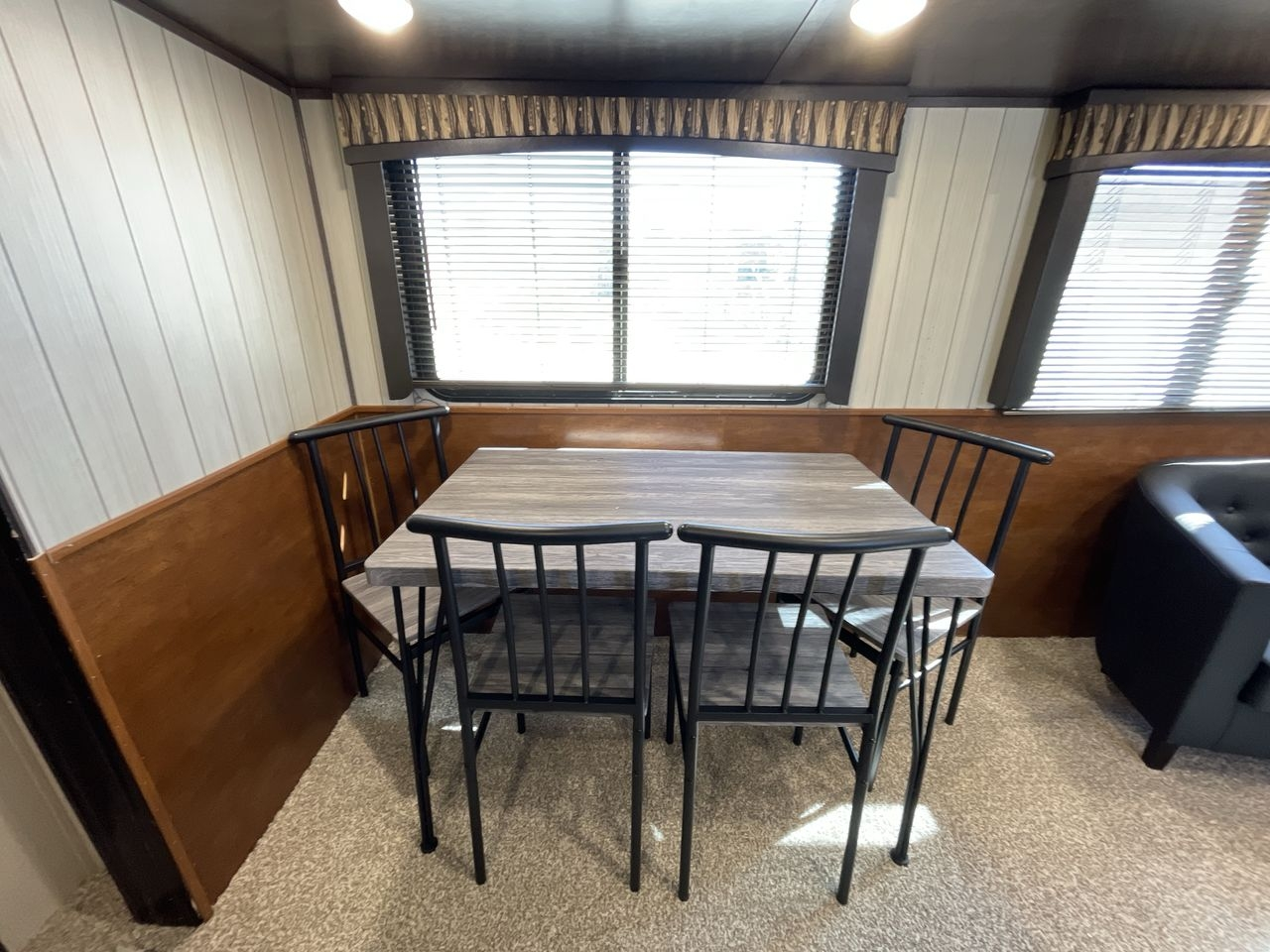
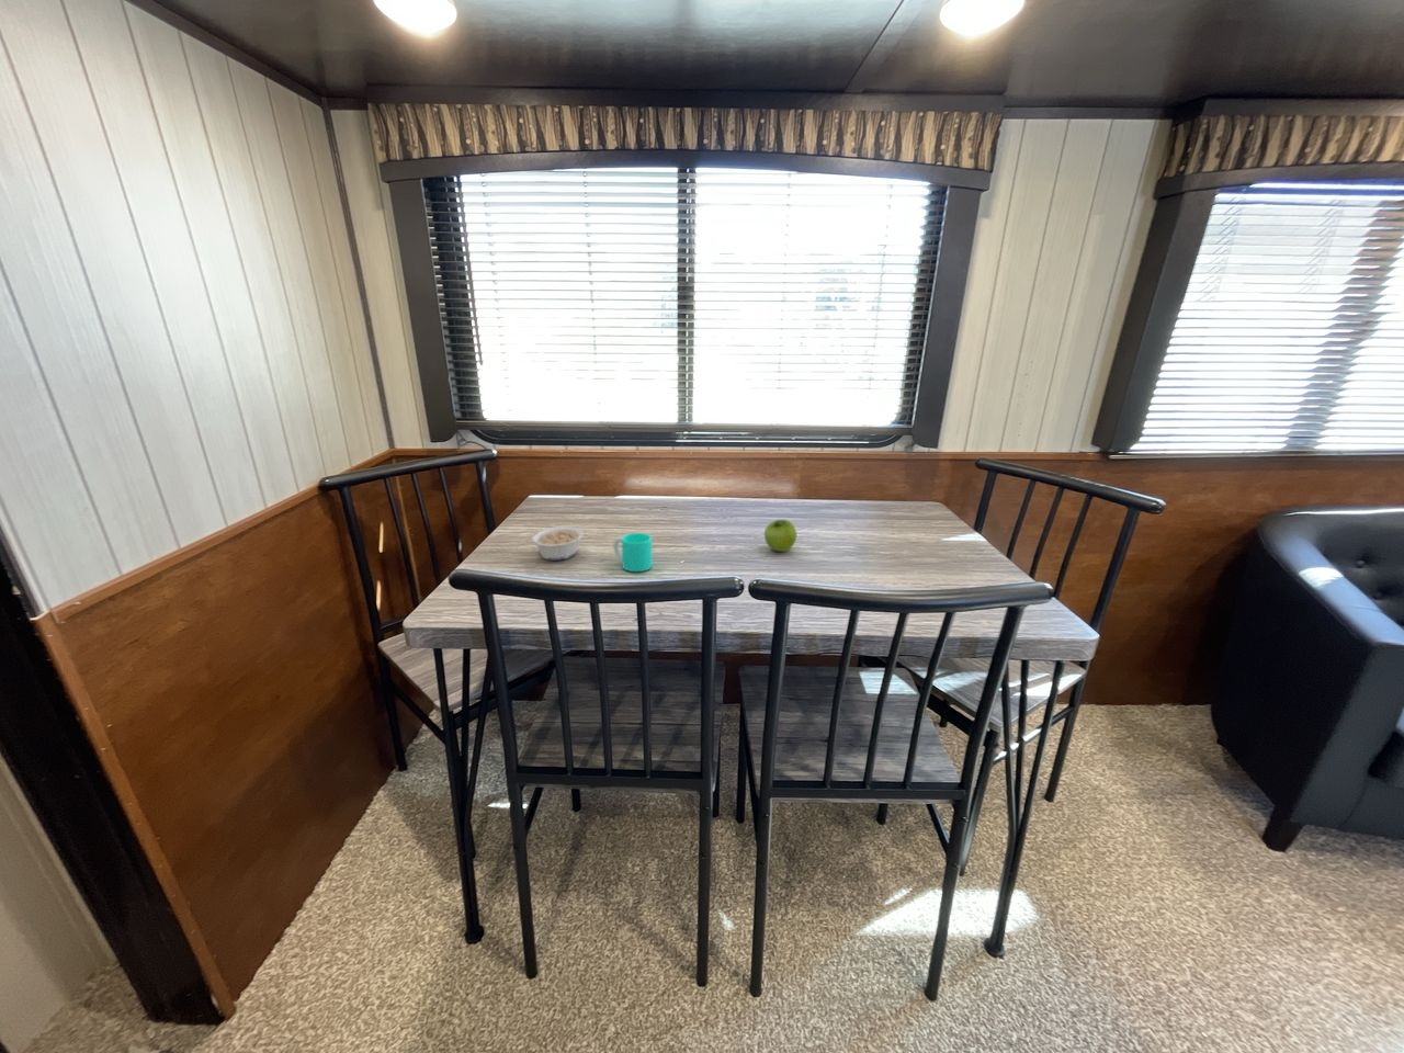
+ fruit (779, 535)
+ legume (557, 543)
+ cup (632, 551)
